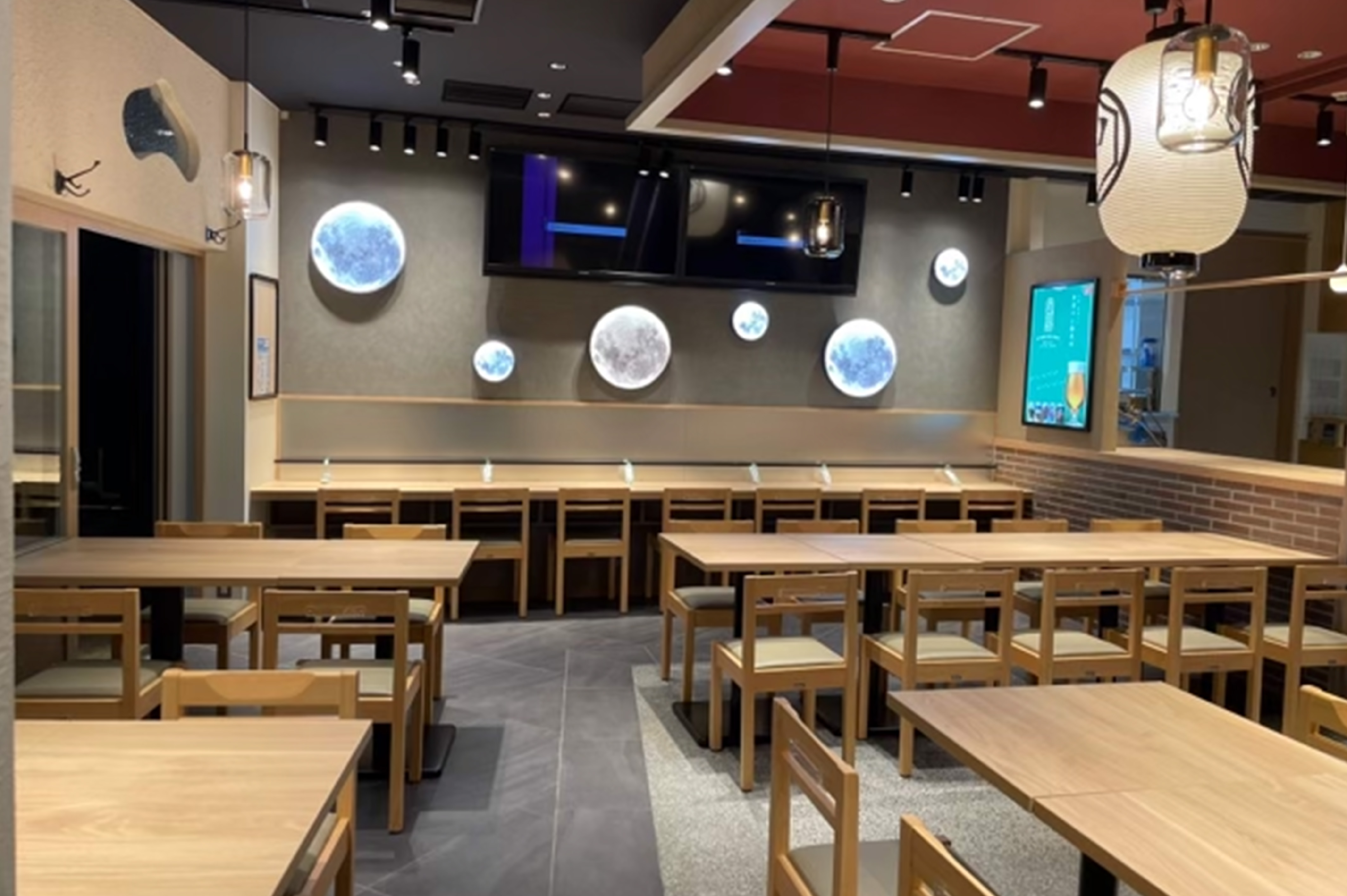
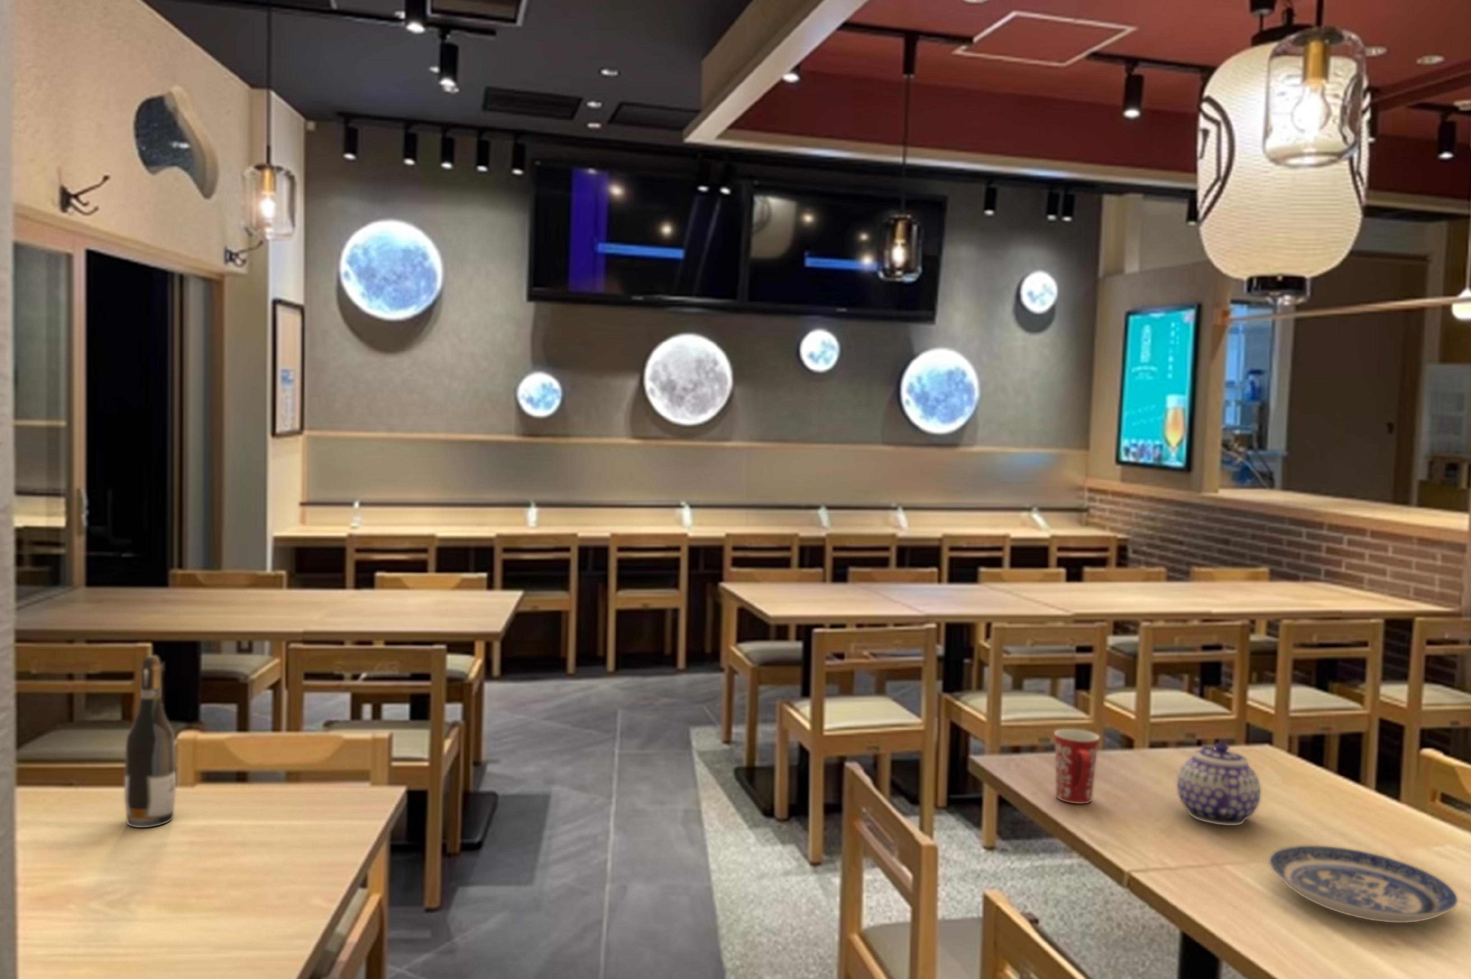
+ teapot (1219, 780)
+ plate (1359, 888)
+ mug (1077, 769)
+ wine bottle (151, 739)
